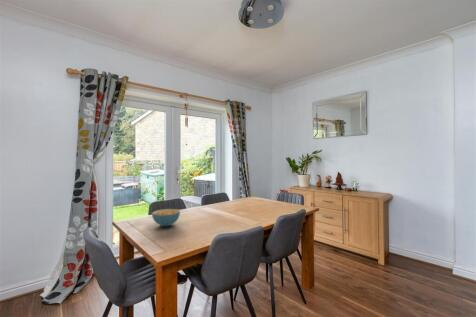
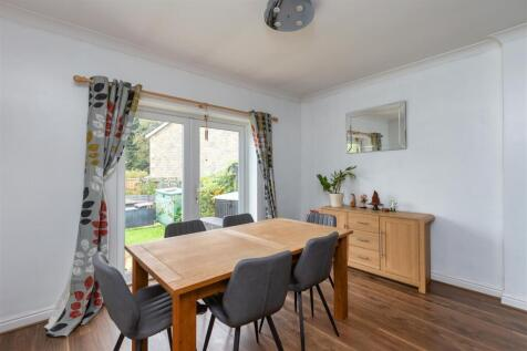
- cereal bowl (166, 218)
